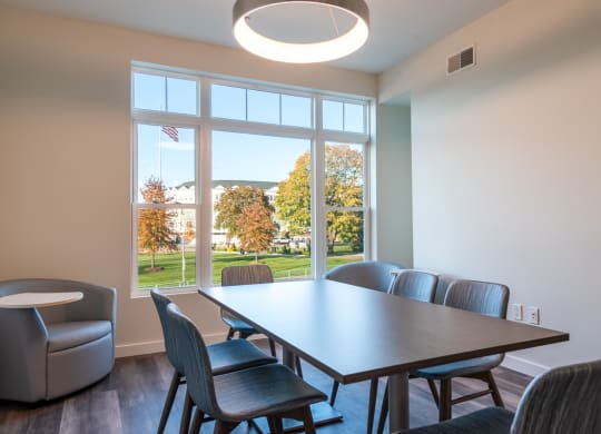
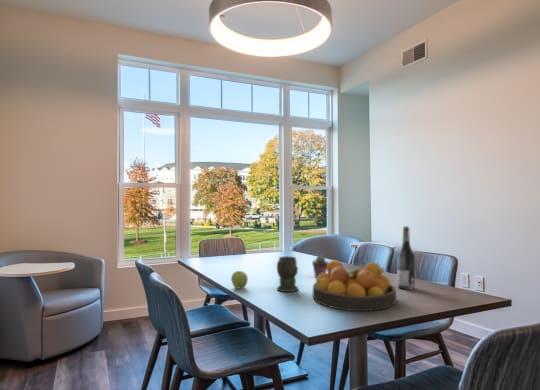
+ apple (239, 279)
+ fruit bowl (353, 280)
+ mug (285, 274)
+ wine bottle (406, 257)
+ potted succulent (320, 266)
